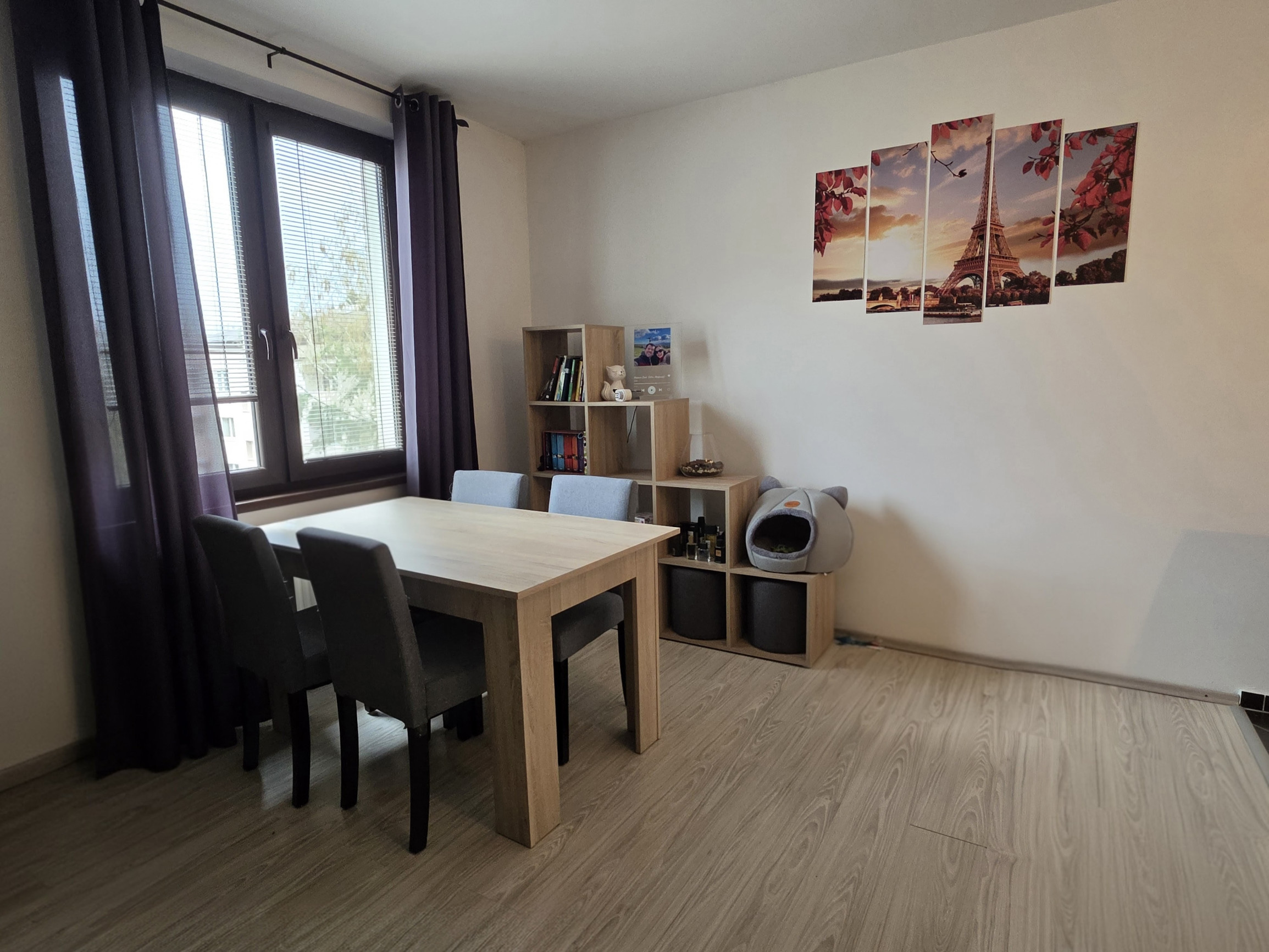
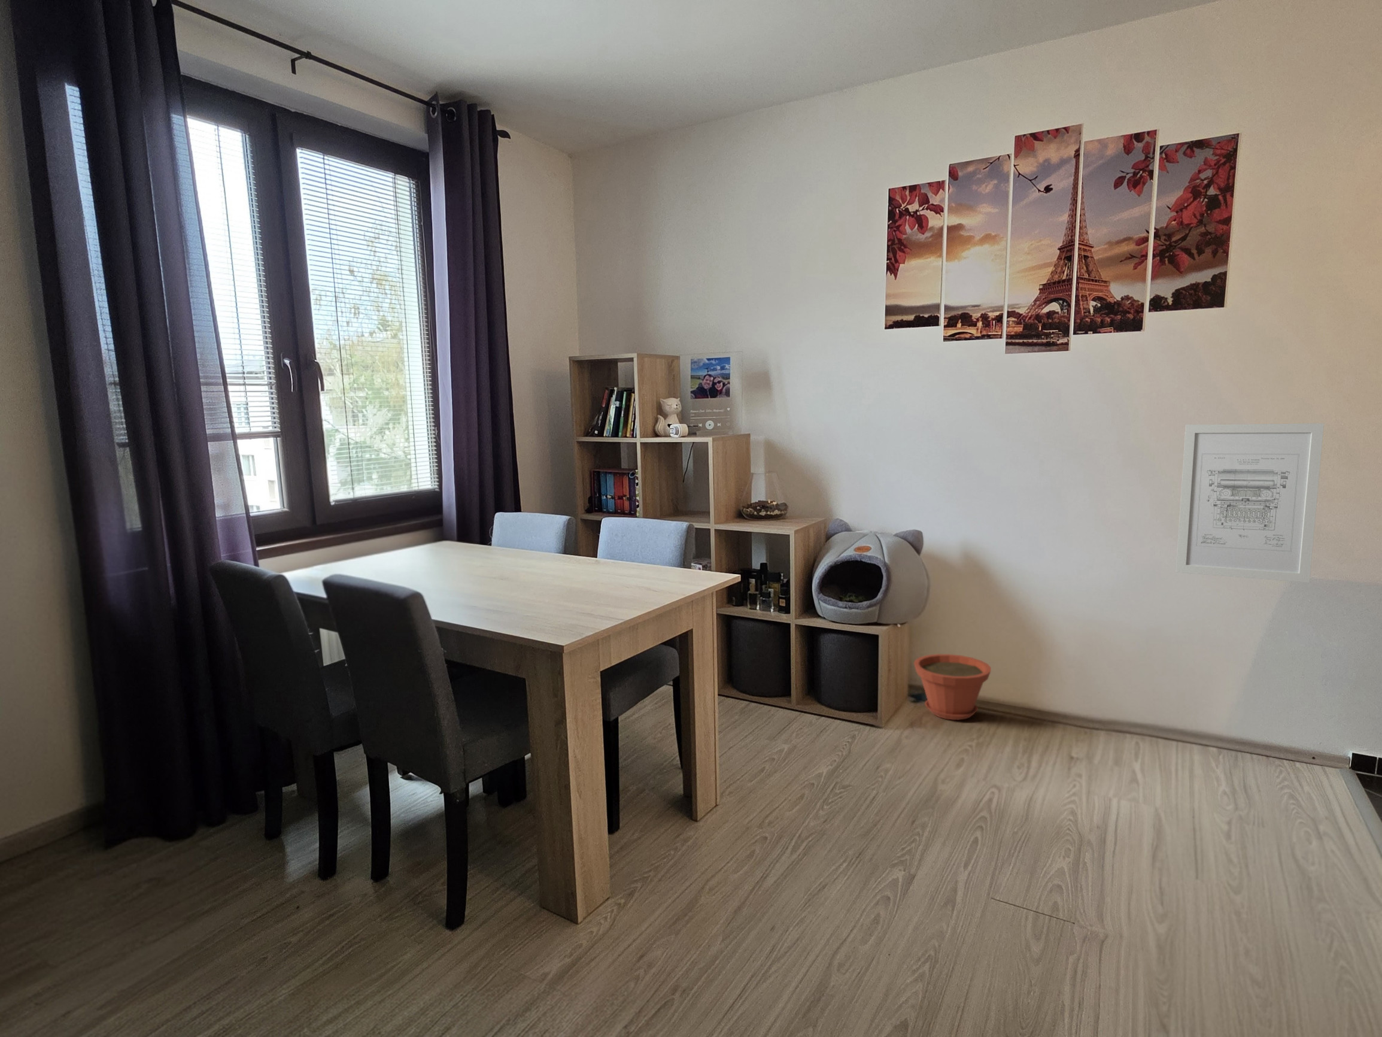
+ wall art (1246, 501)
+ plant pot (951, 688)
